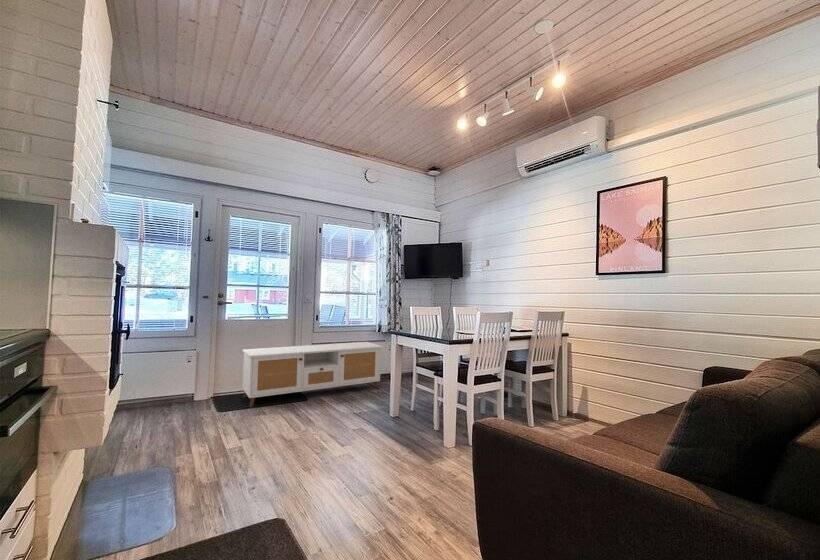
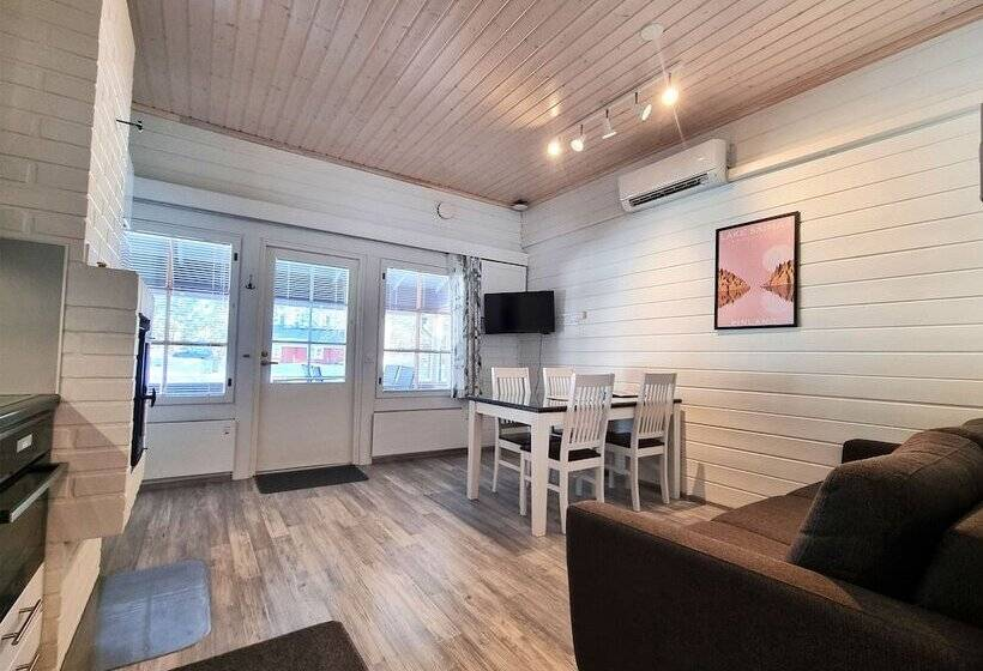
- storage bench (316, 370)
